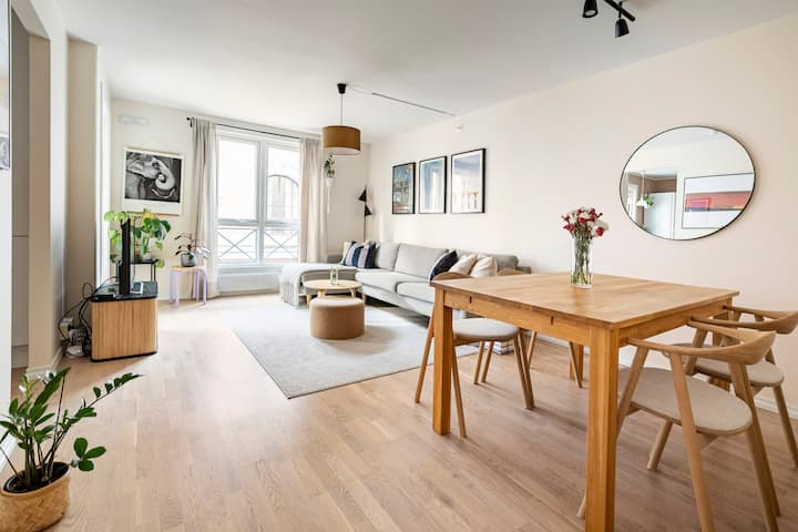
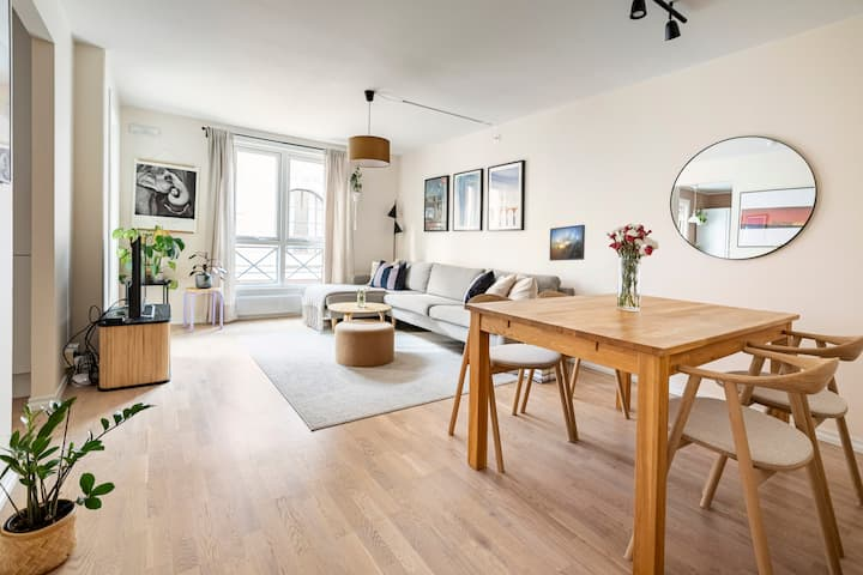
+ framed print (566, 243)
